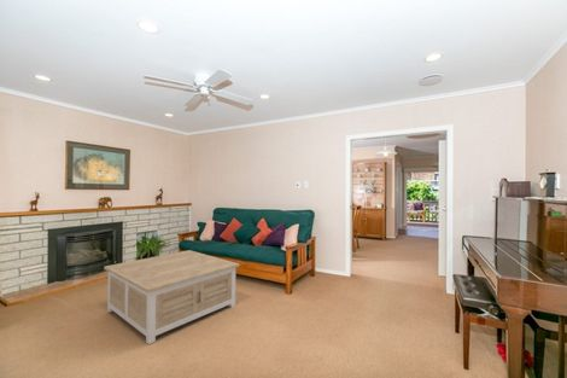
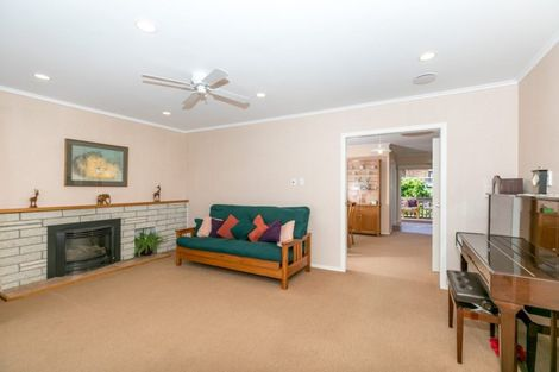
- coffee table (173, 286)
